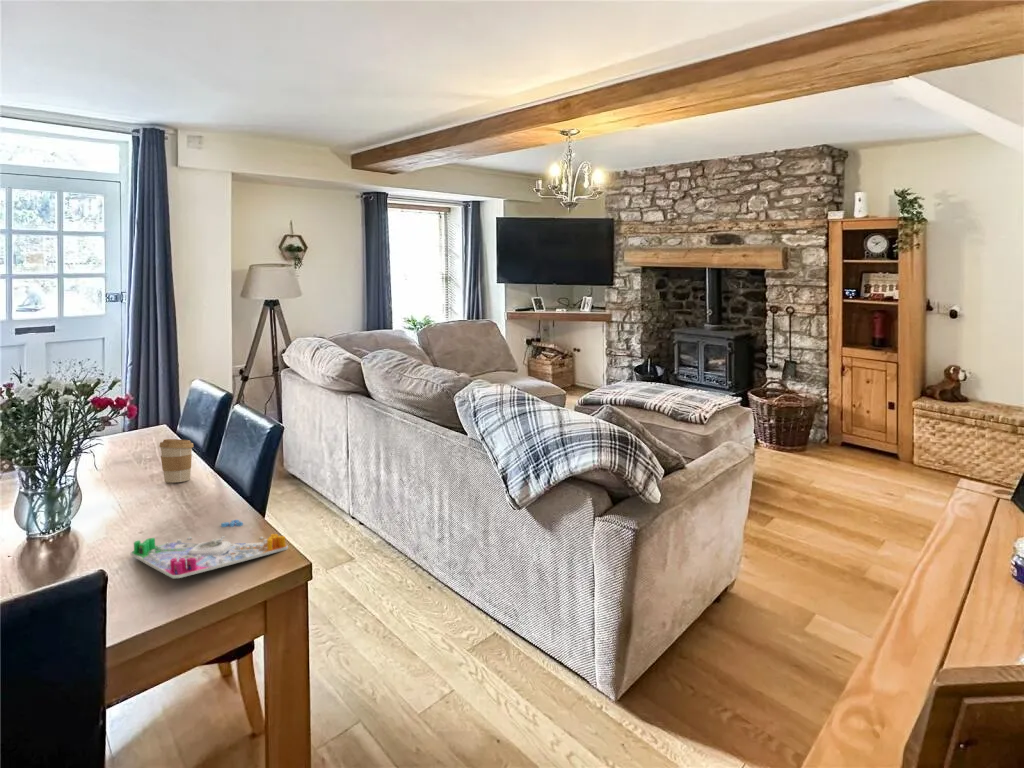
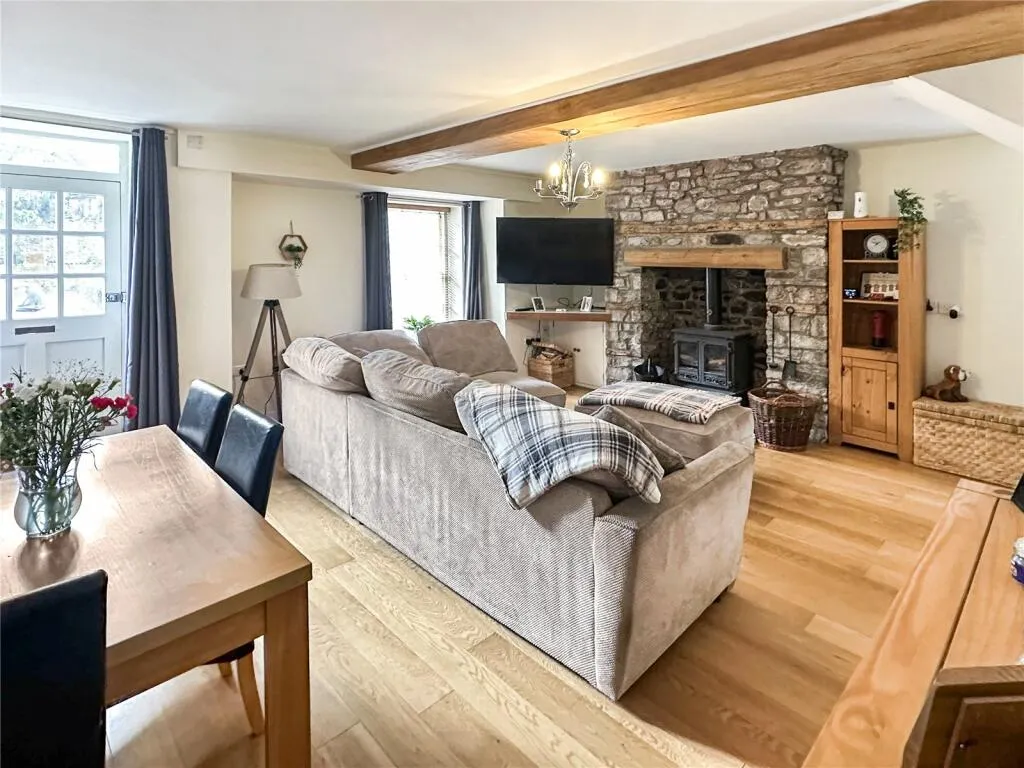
- coffee cup (176, 459)
- board game (210, 545)
